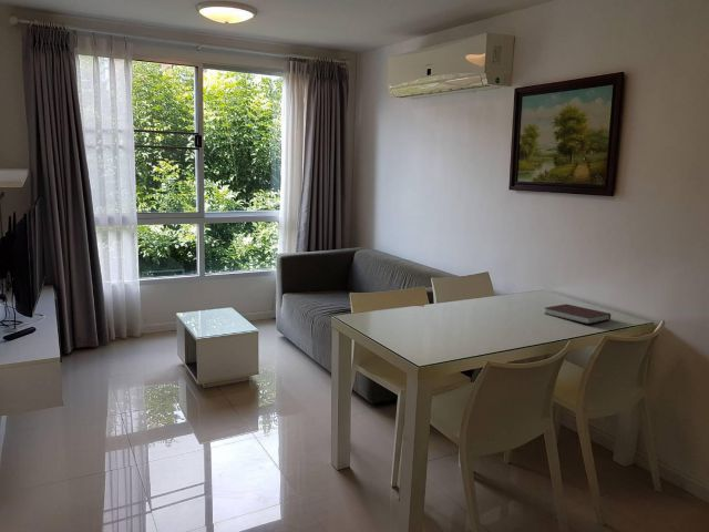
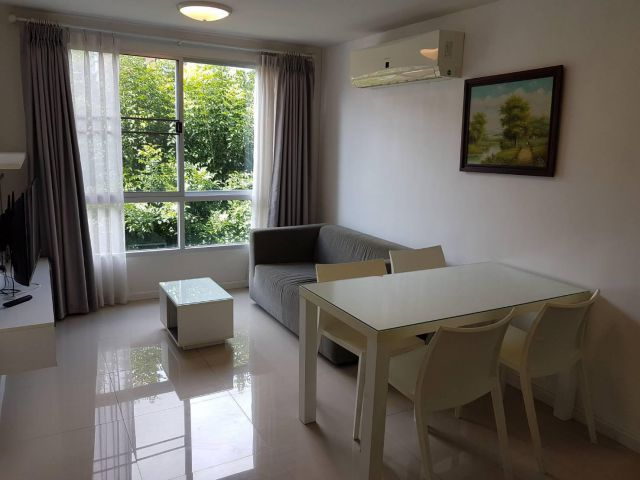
- notebook (576, 313)
